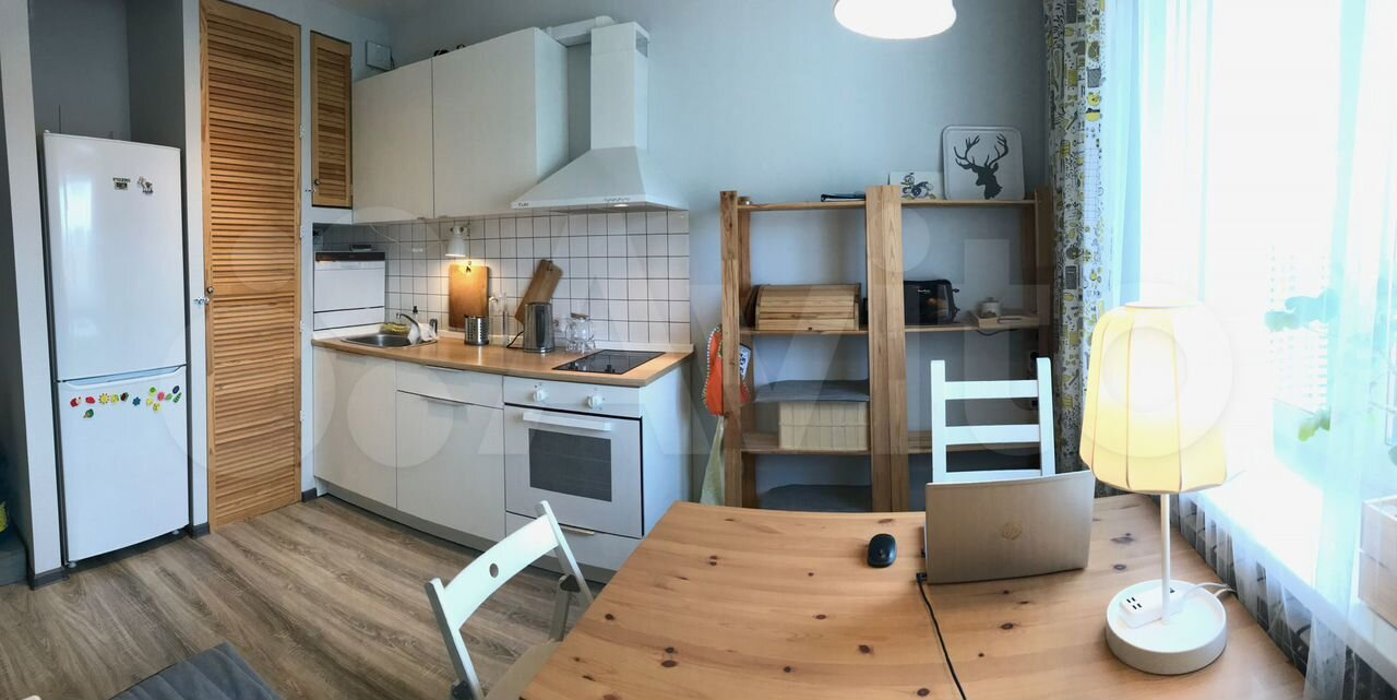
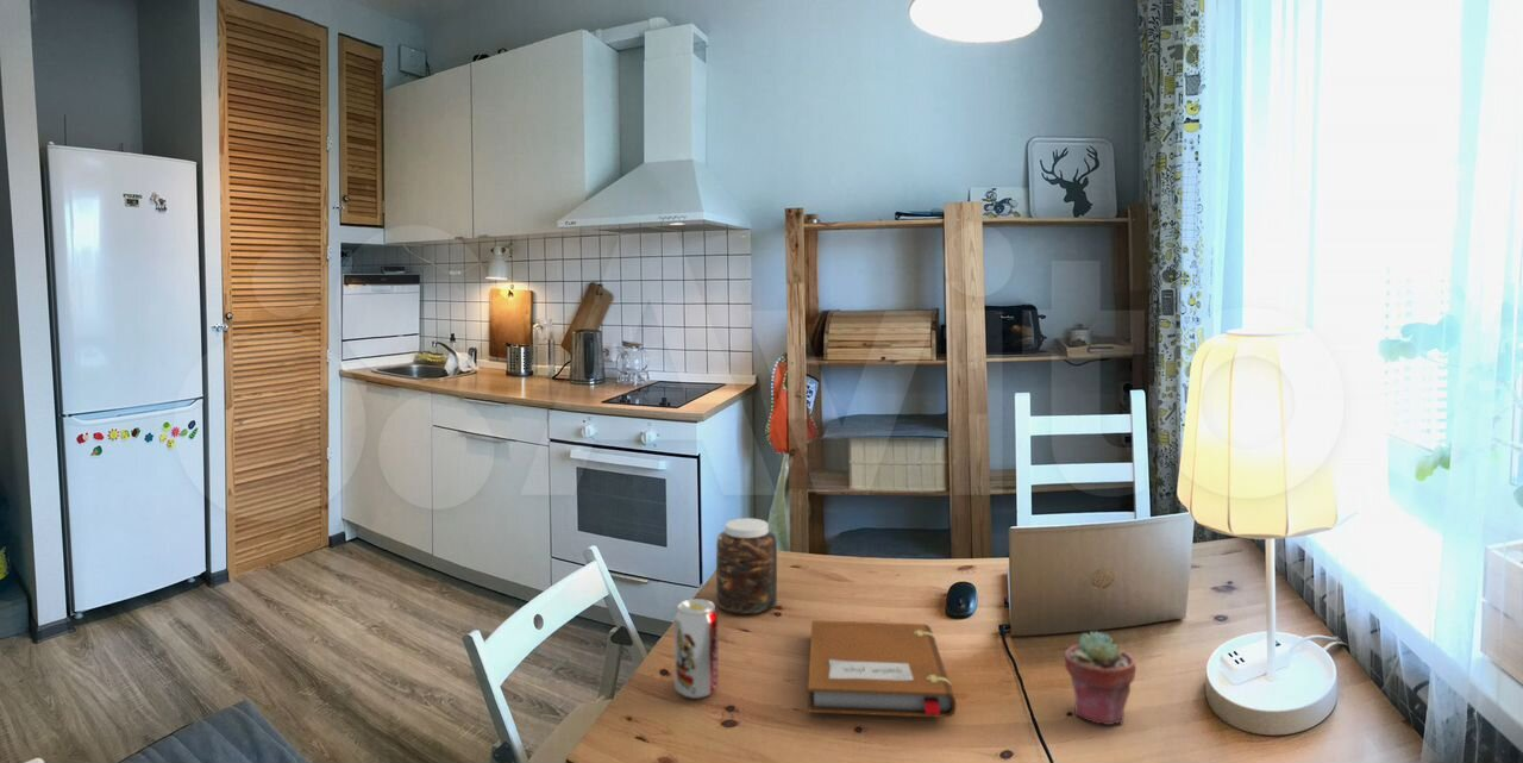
+ jar (746, 563)
+ notebook (876, 665)
+ beverage can (696, 648)
+ potted succulent (1098, 673)
